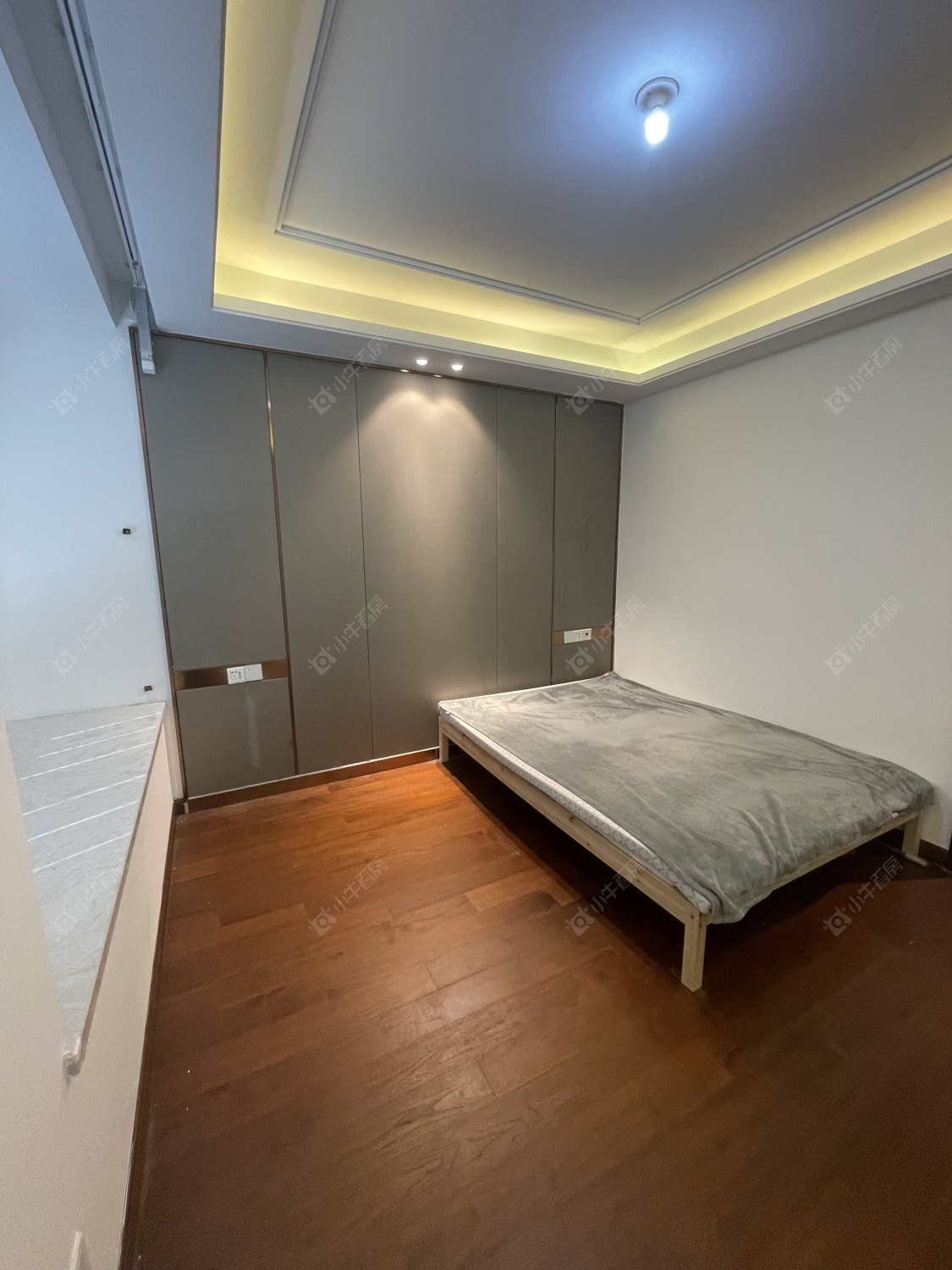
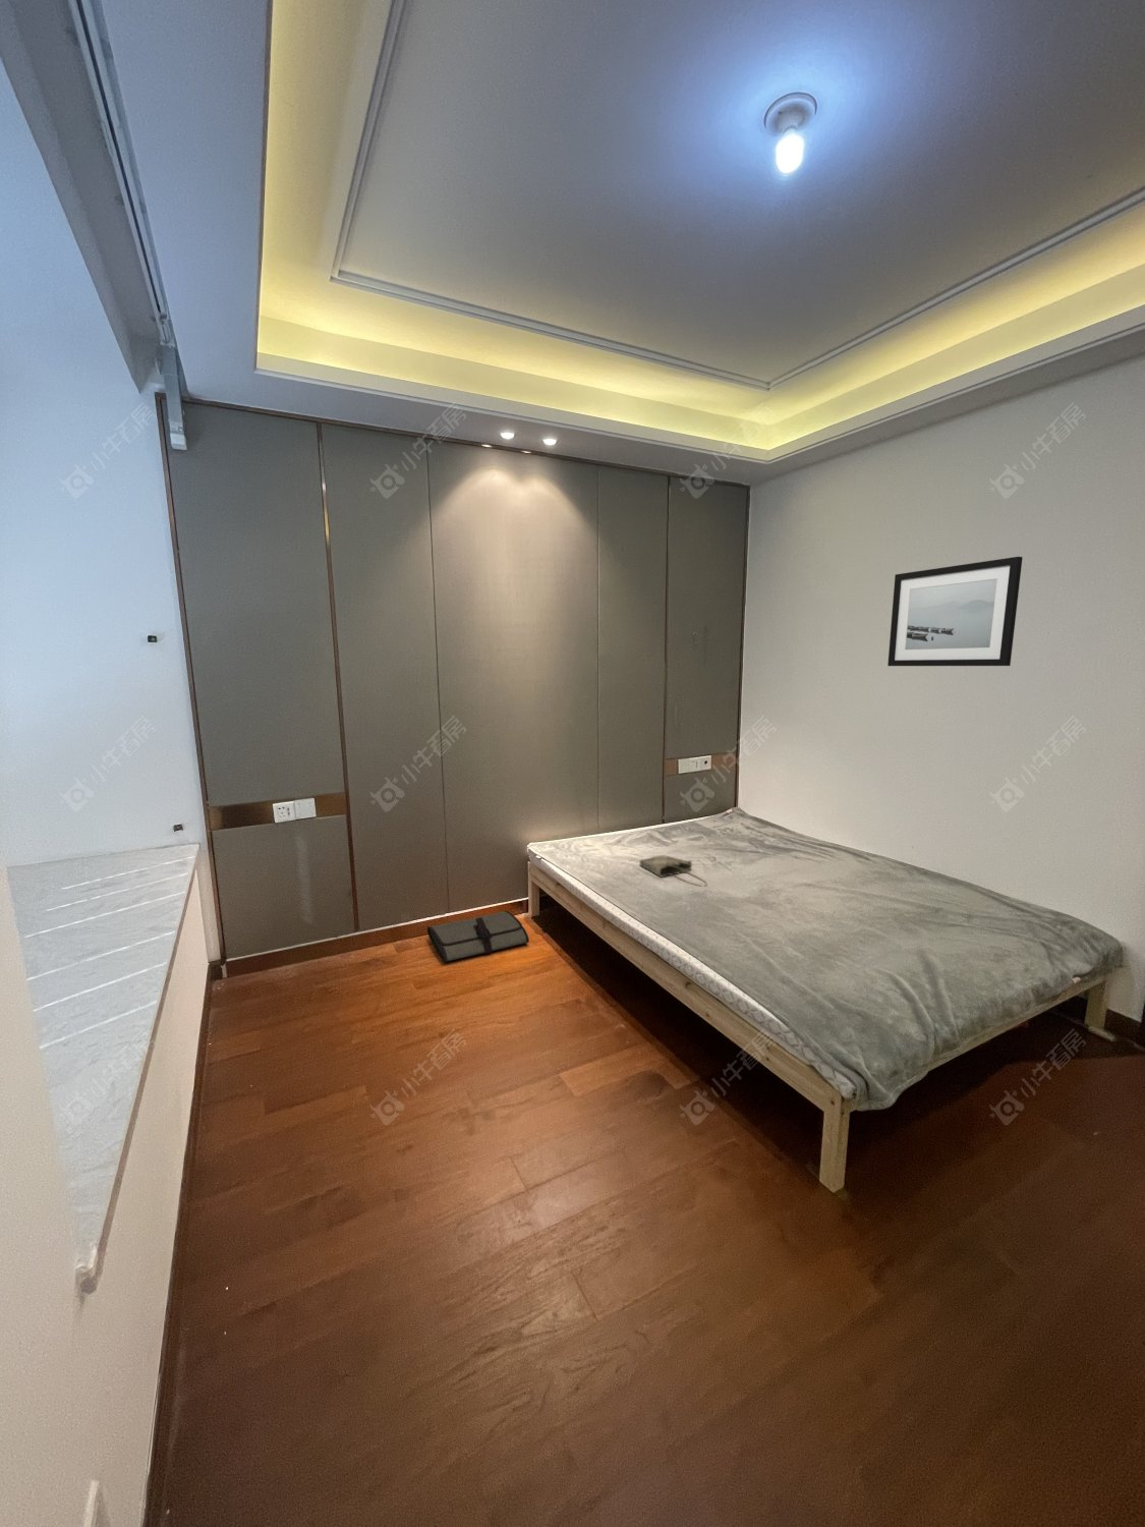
+ tote bag (676, 867)
+ tool roll (476, 927)
+ wall art (948, 617)
